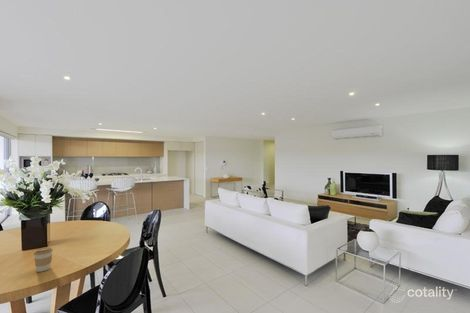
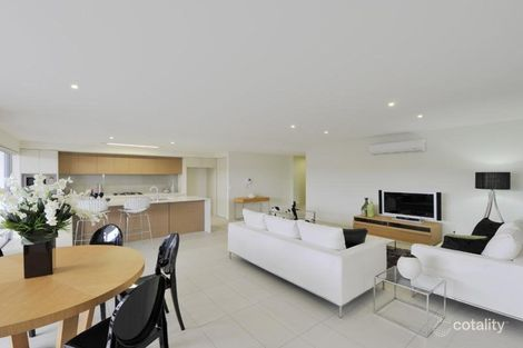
- coffee cup (43, 258)
